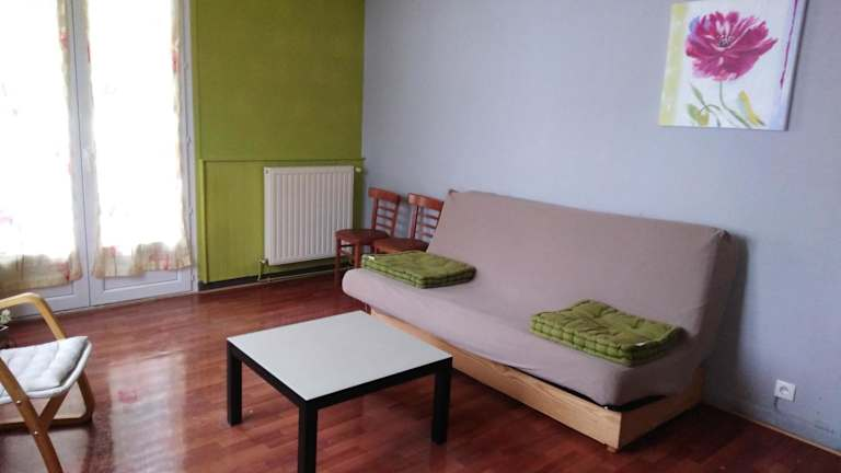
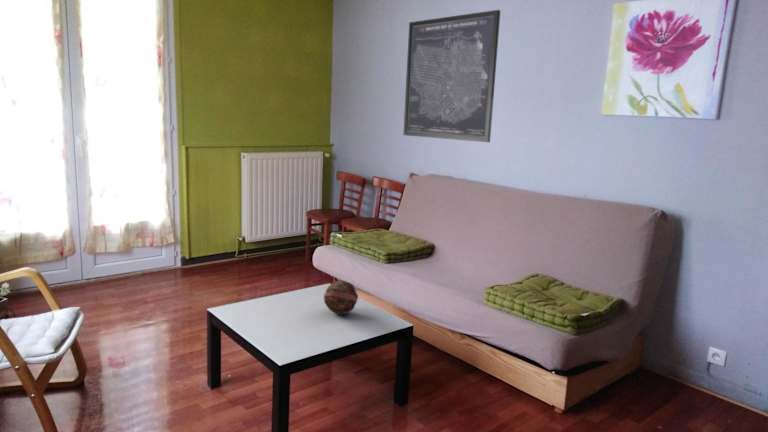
+ decorative ball (341, 297)
+ wall art (447, 78)
